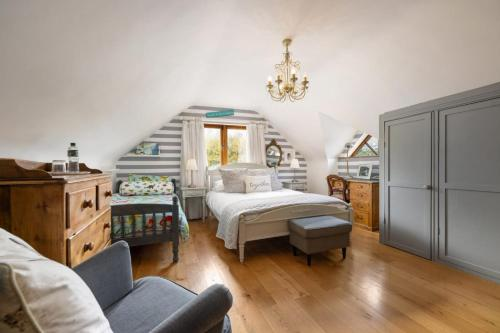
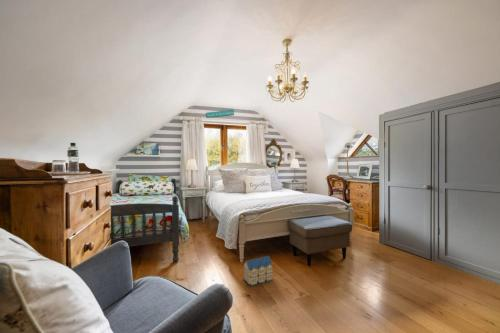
+ toy house (258, 268)
